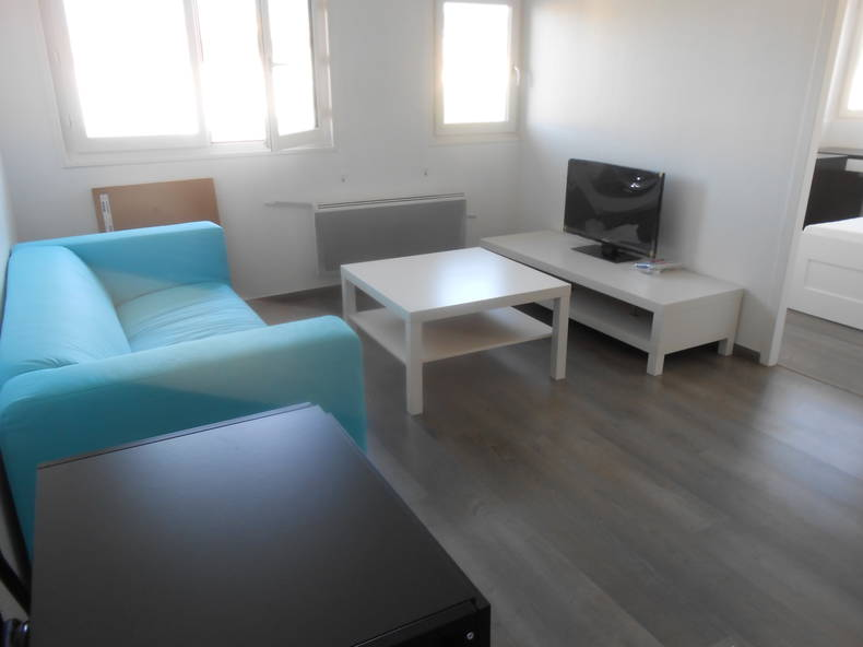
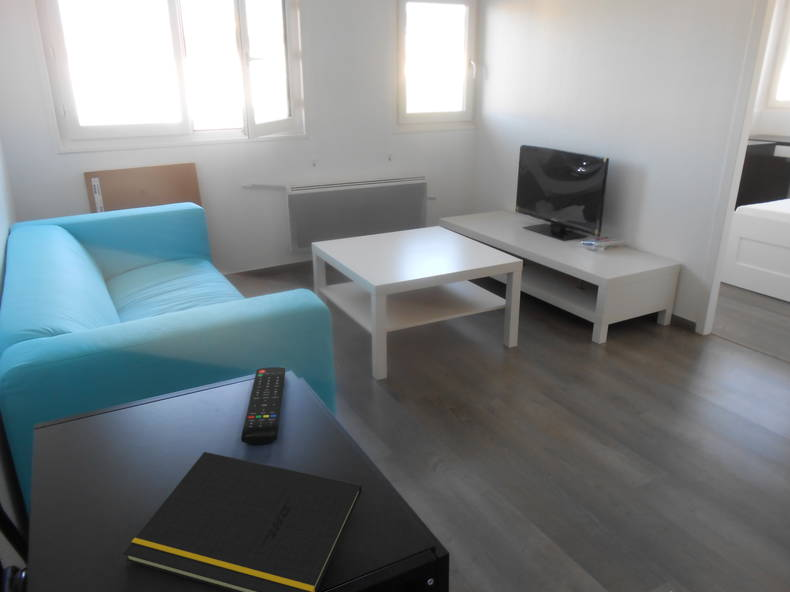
+ remote control (266, 401)
+ notepad (248, 521)
